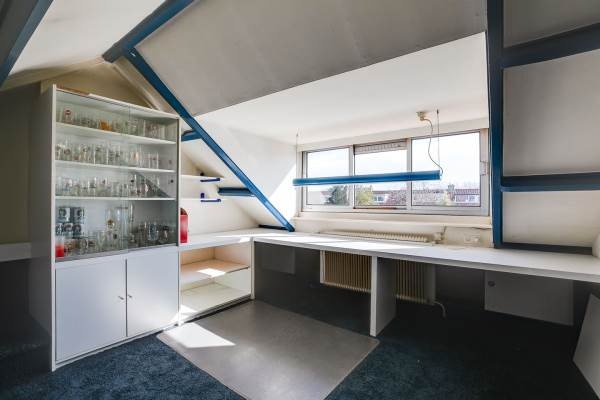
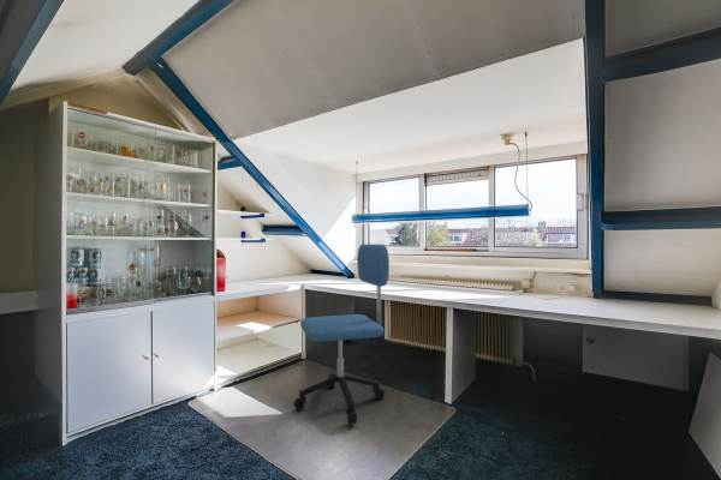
+ office chair (340, 323)
